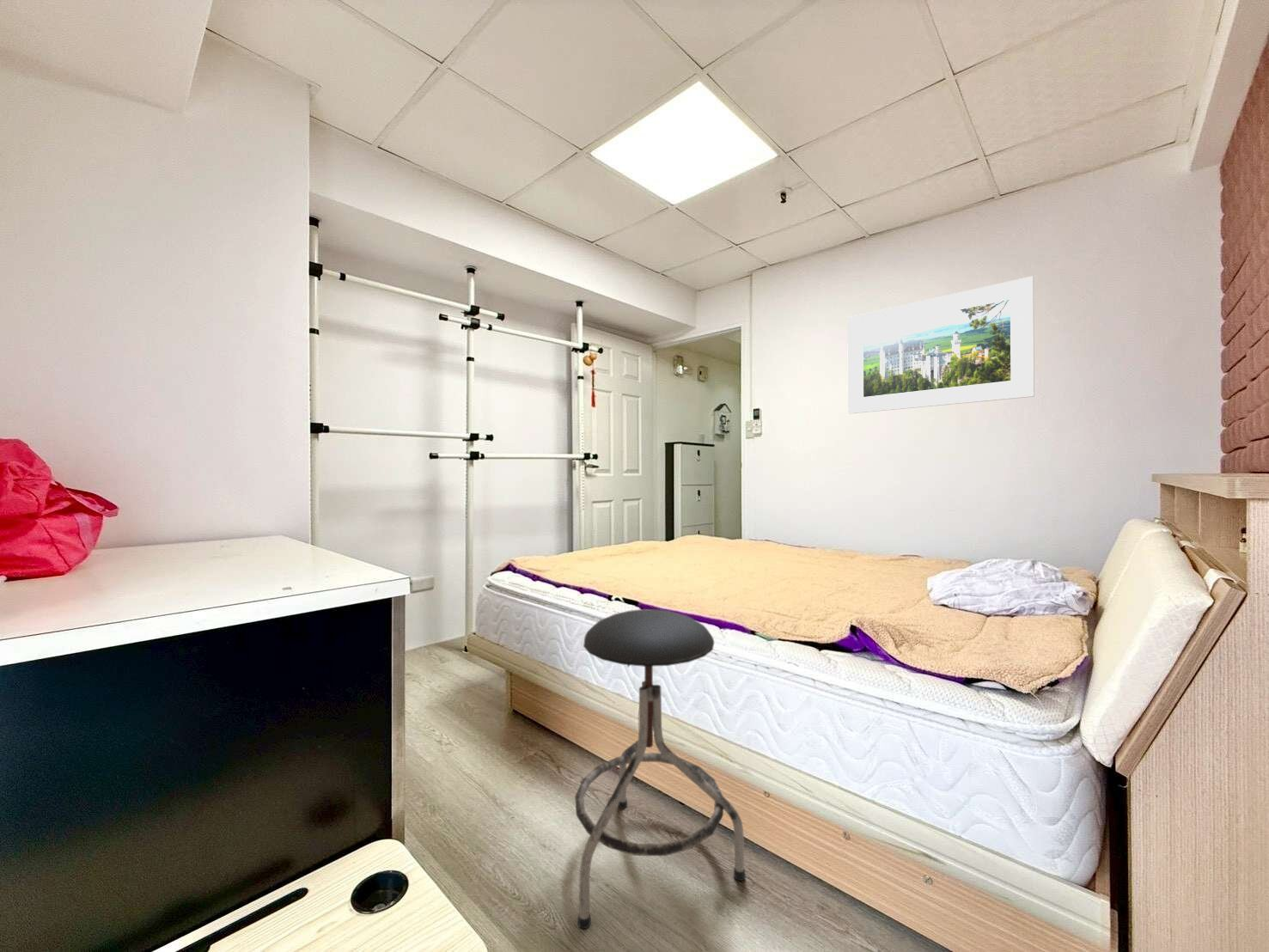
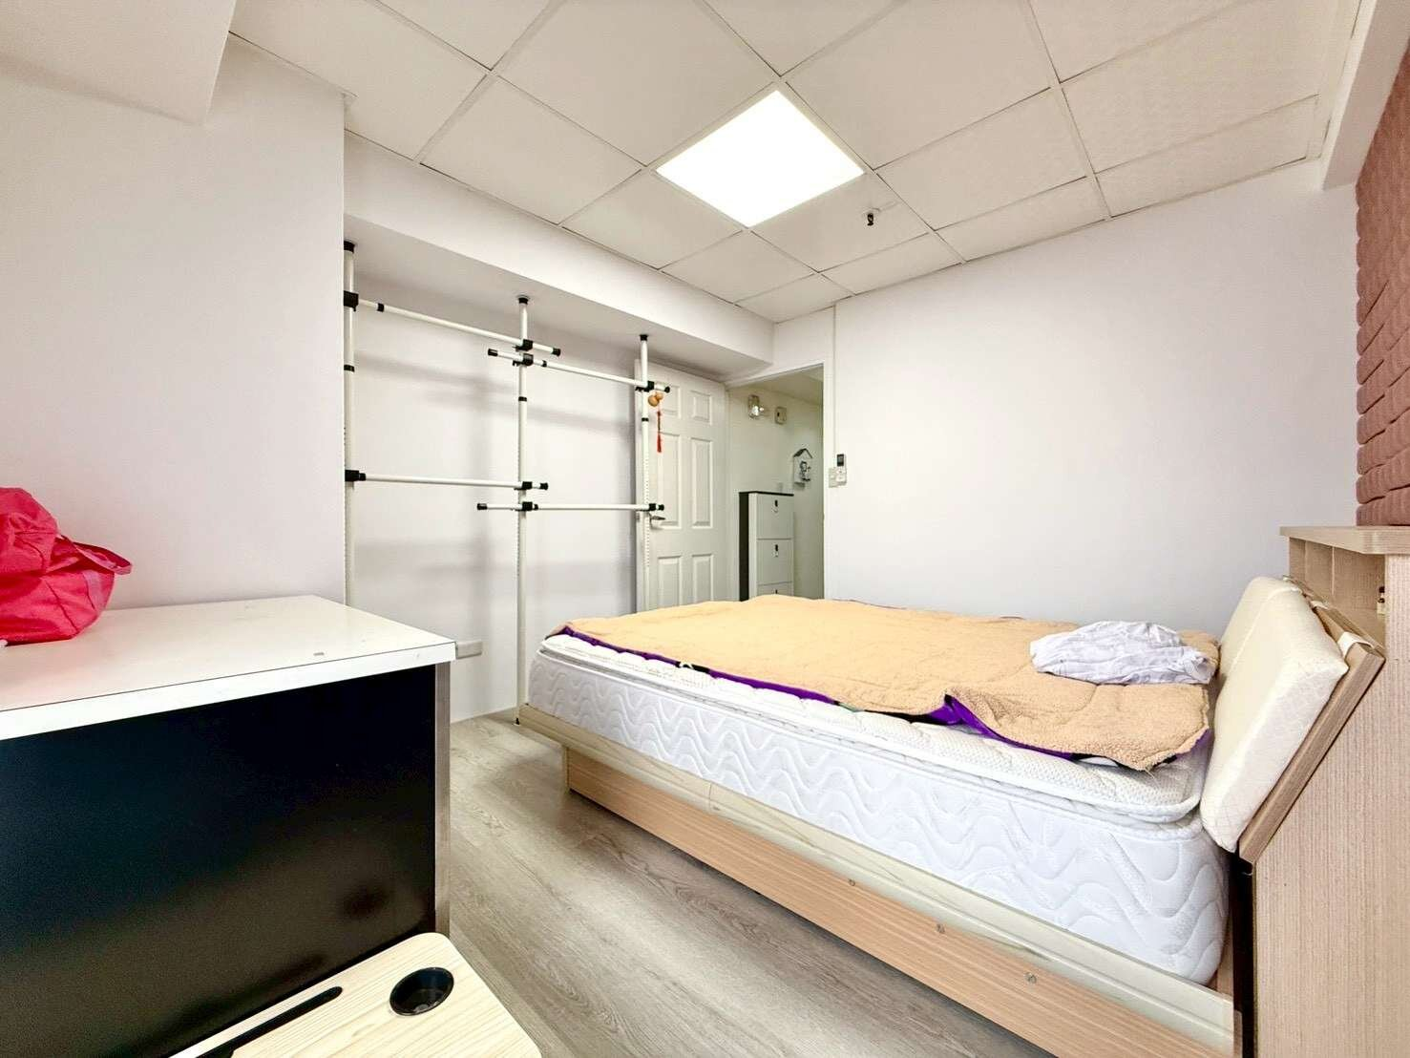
- stool (642, 742)
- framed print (930, 352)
